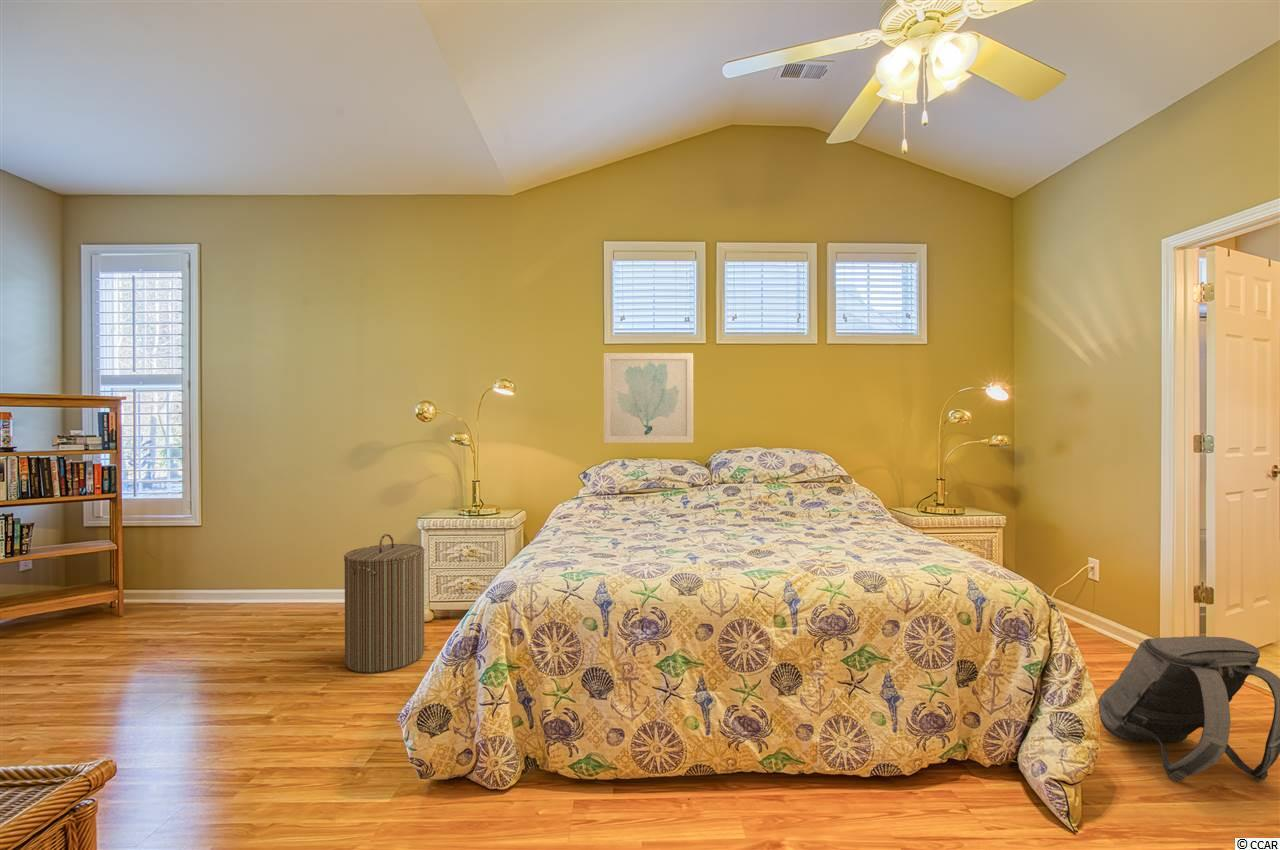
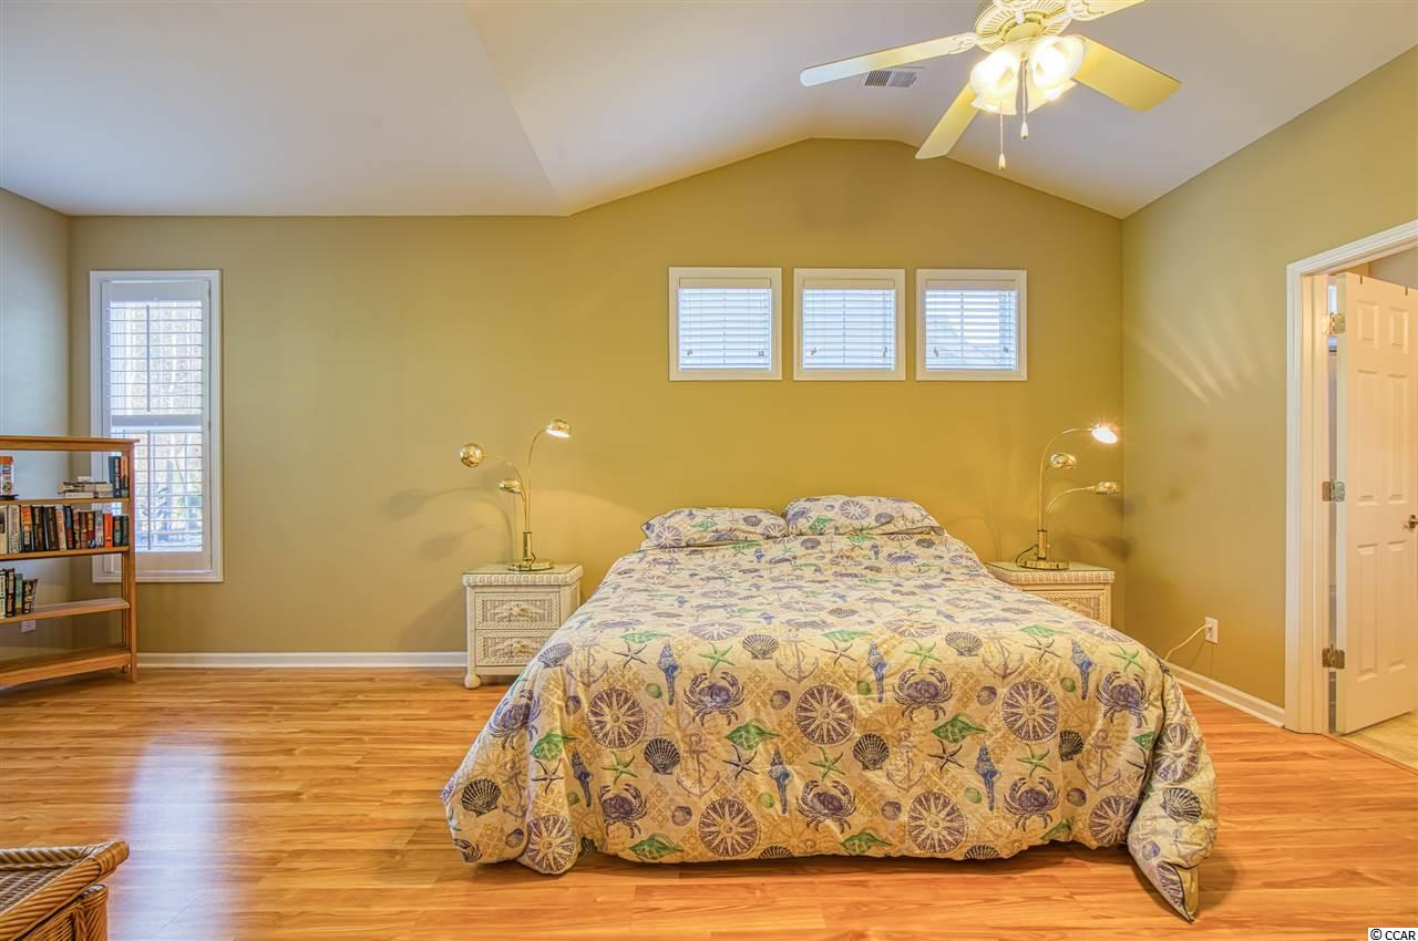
- laundry hamper (385, 596)
- backpack (1185, 697)
- wall art (648, 398)
